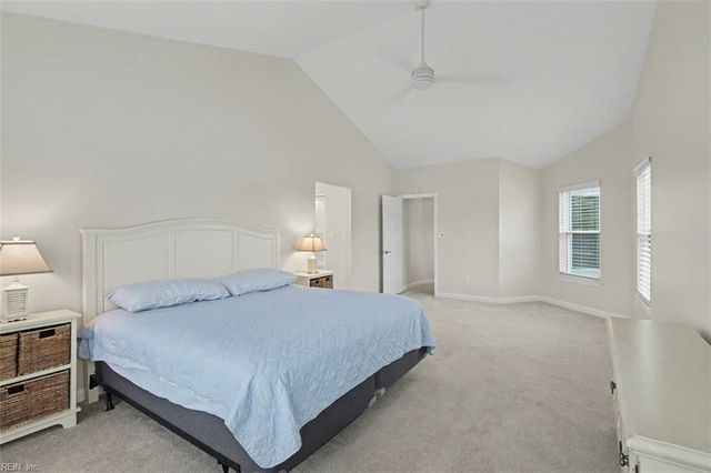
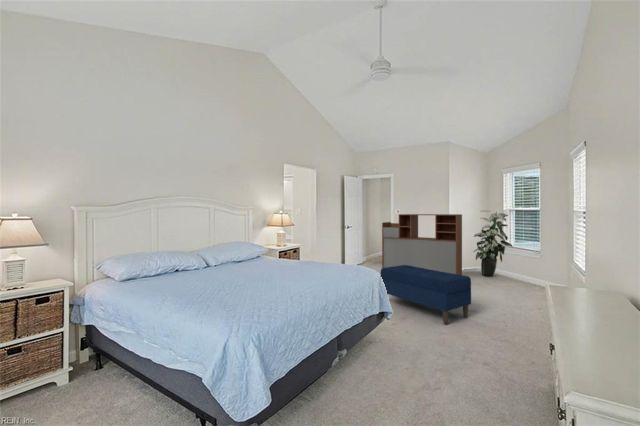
+ indoor plant (490, 242)
+ bench (422, 290)
+ storage cabinet (420, 245)
